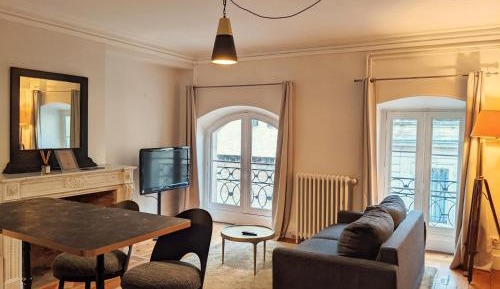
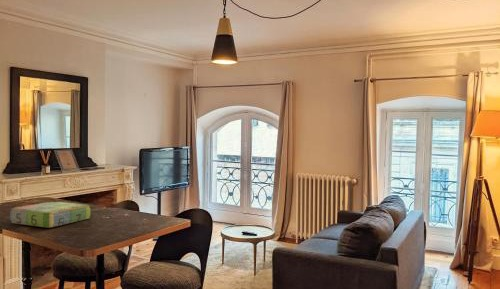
+ board game (51, 213)
